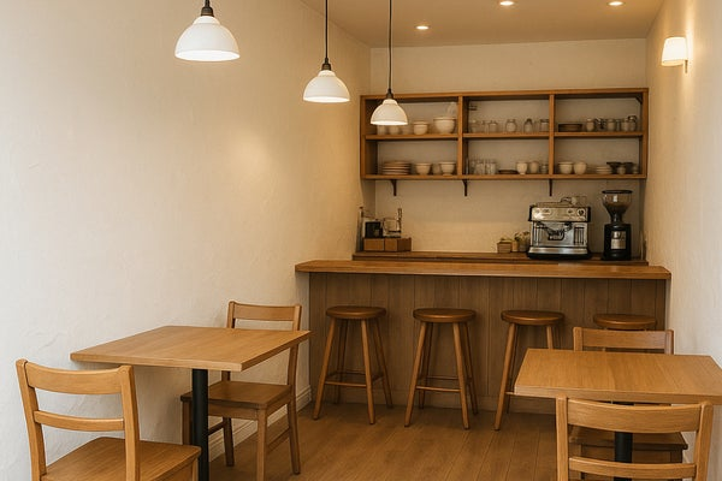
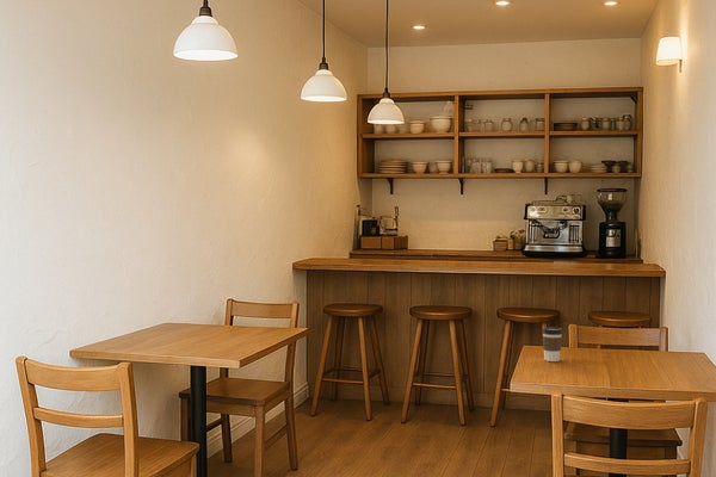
+ coffee cup (551, 343)
